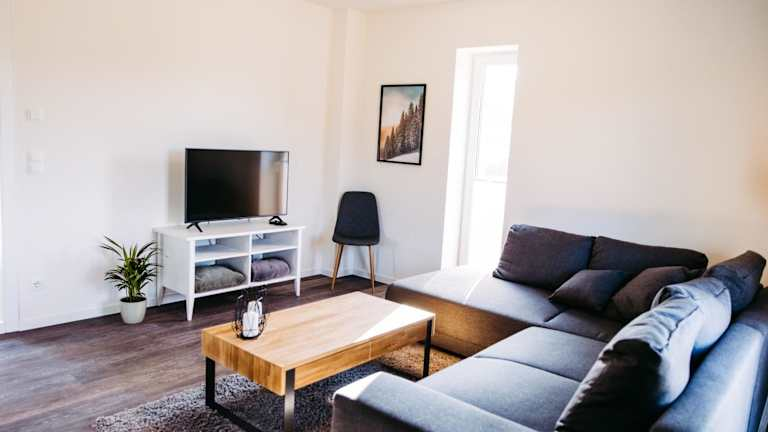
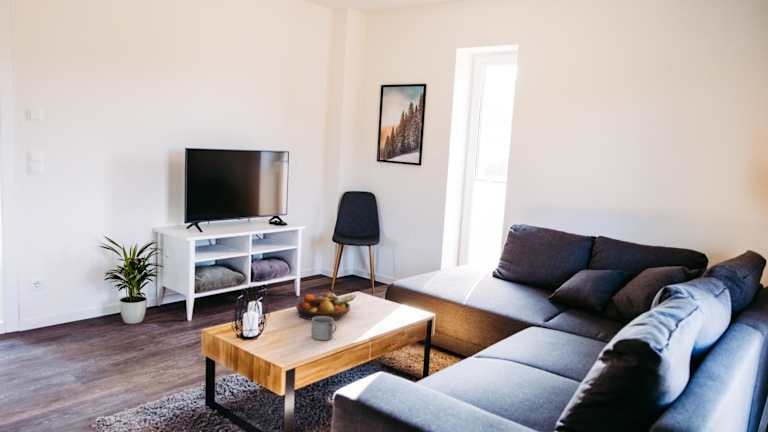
+ fruit bowl (324, 303)
+ mug (323, 328)
